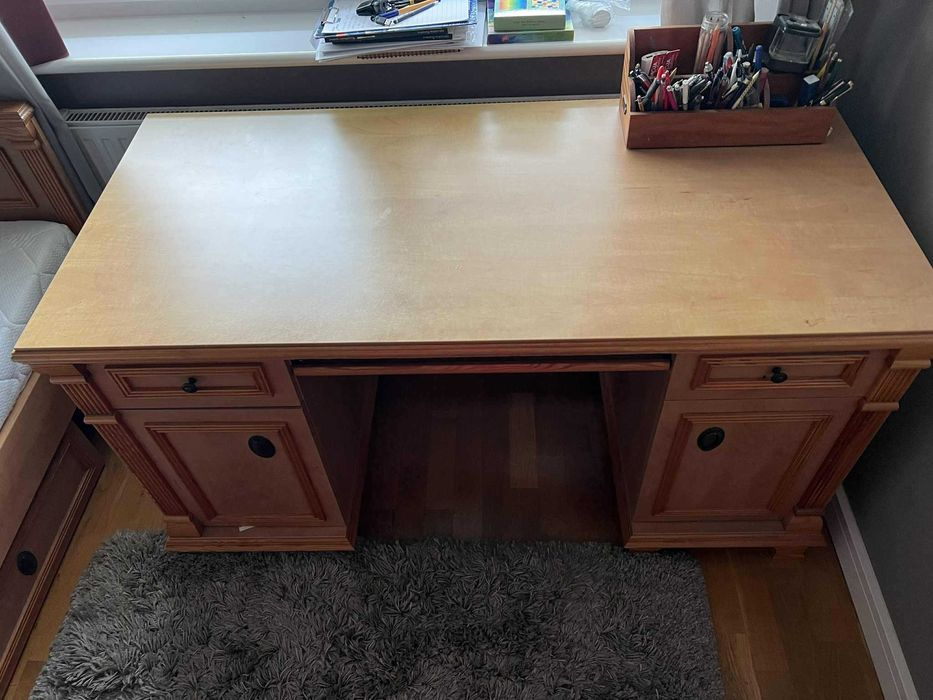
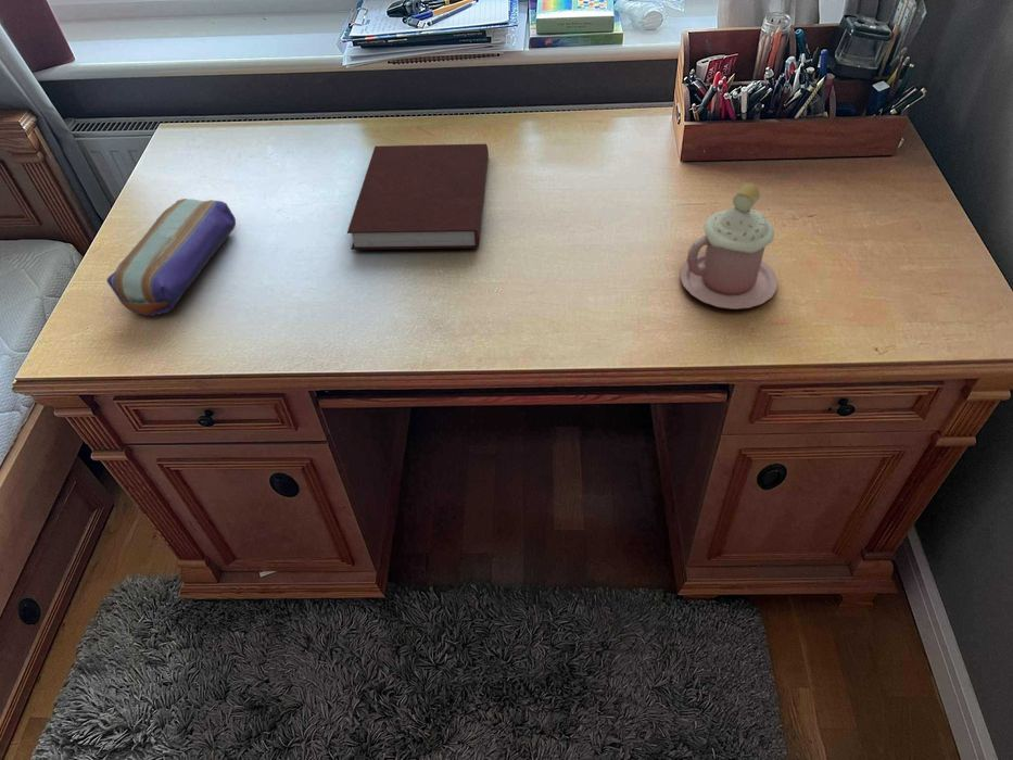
+ pencil case (177, 251)
+ notebook (423, 193)
+ mug (736, 238)
